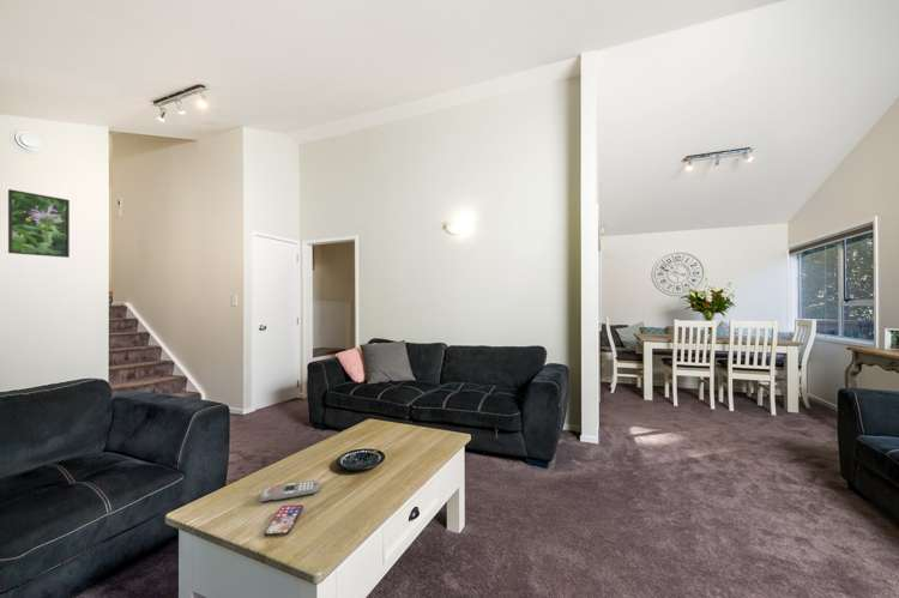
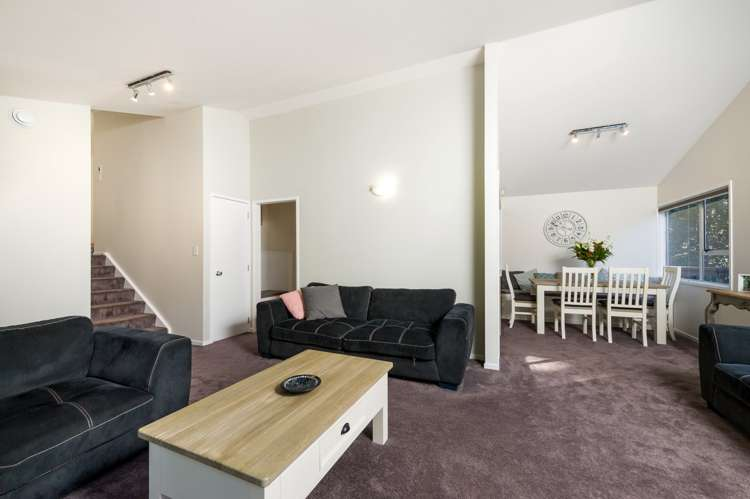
- remote control (290, 490)
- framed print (40, 224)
- smartphone (284, 519)
